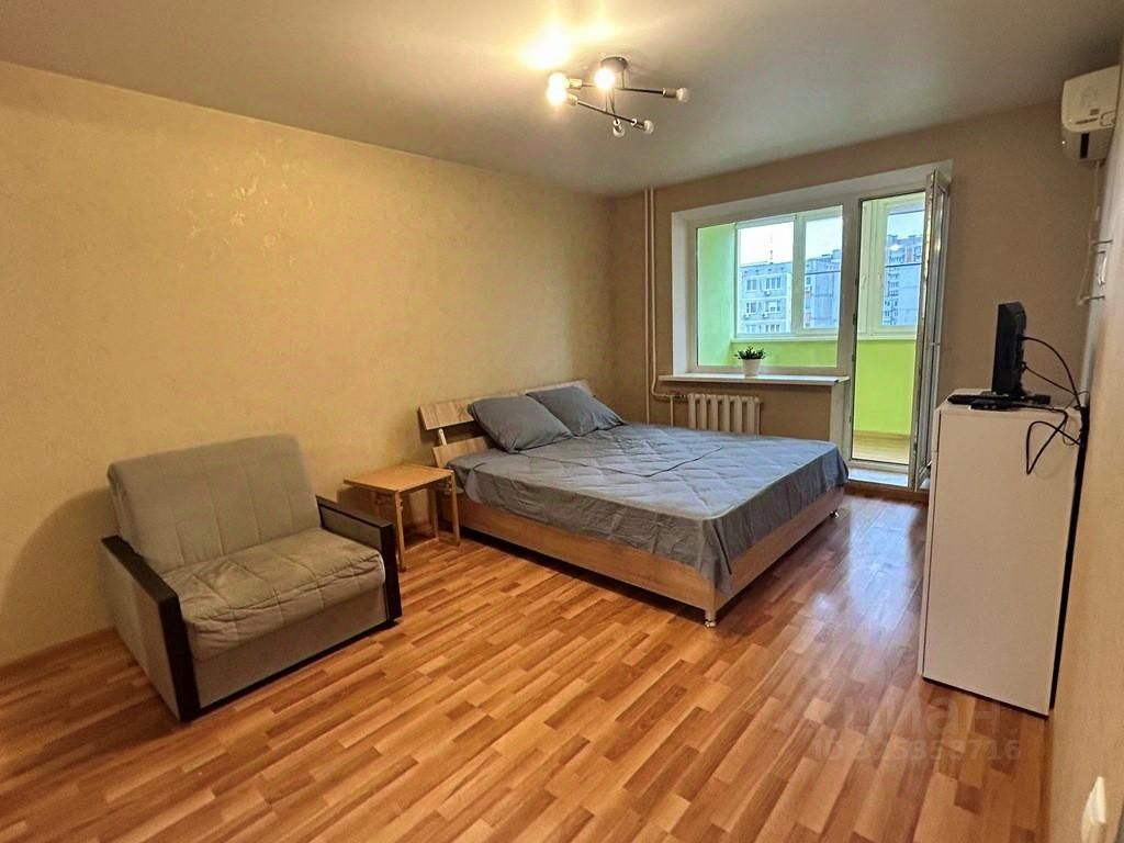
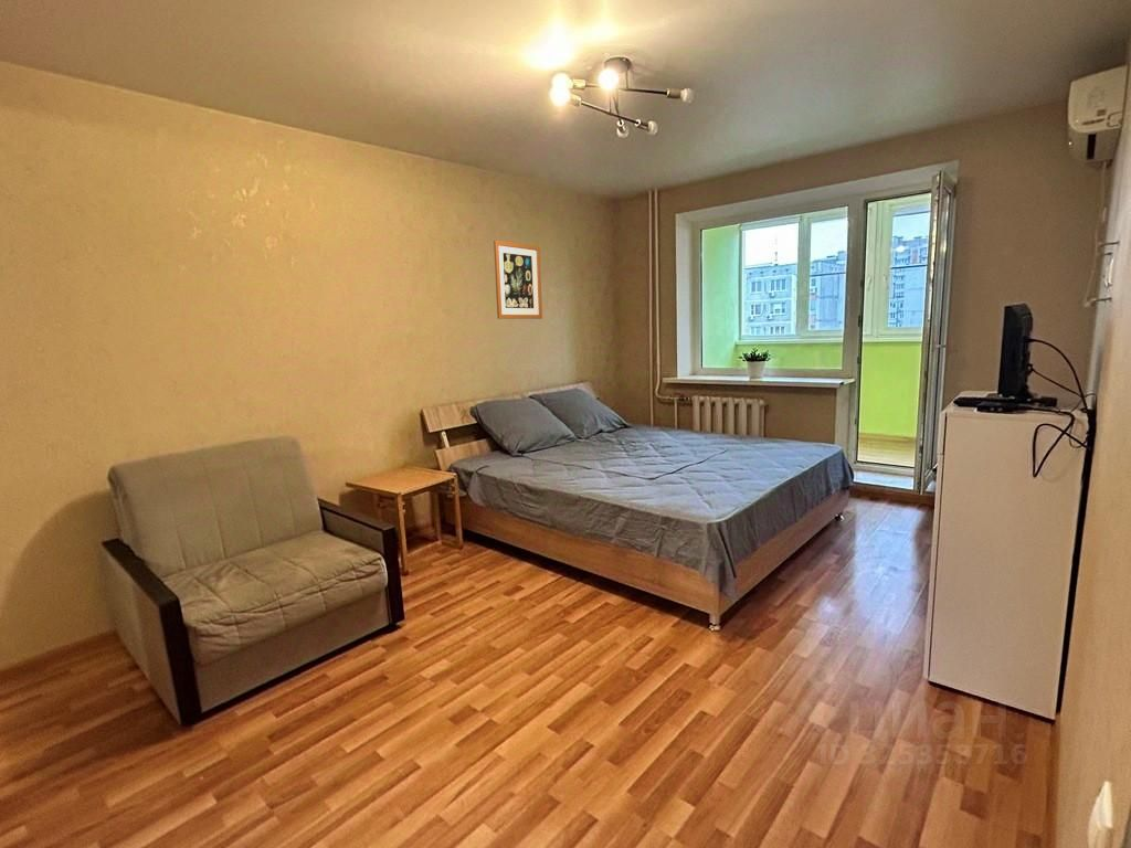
+ wall art (519, 280)
